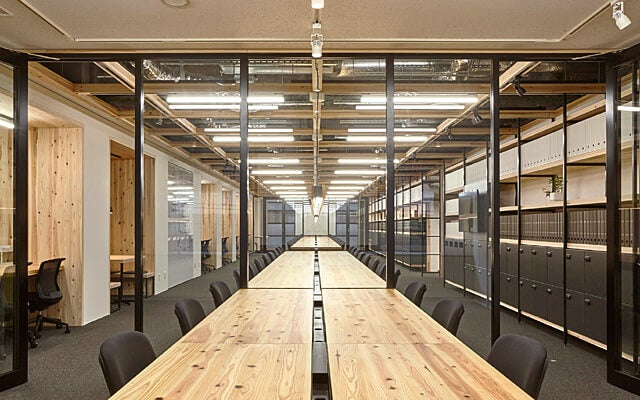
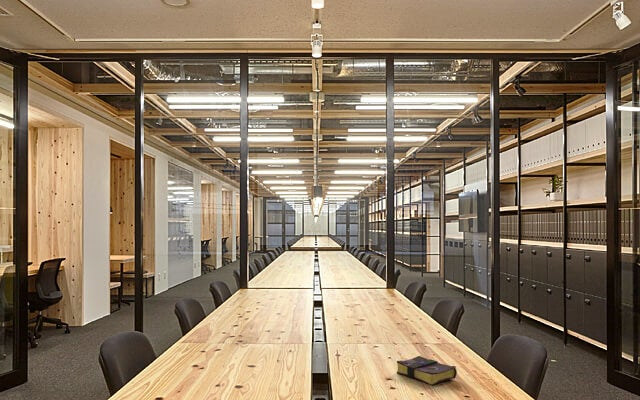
+ book (426, 369)
